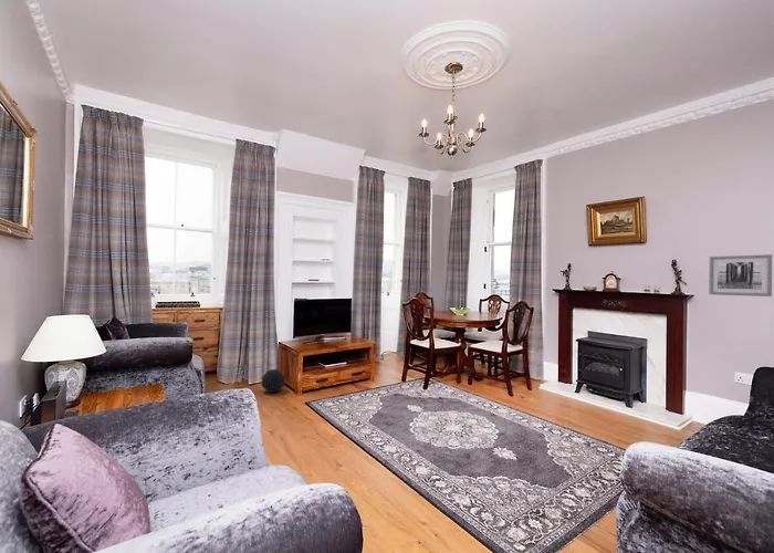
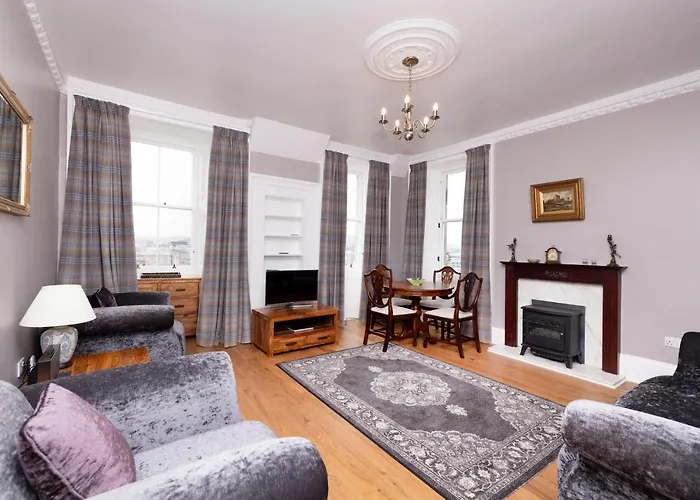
- wall art (739, 275)
- ball (273, 380)
